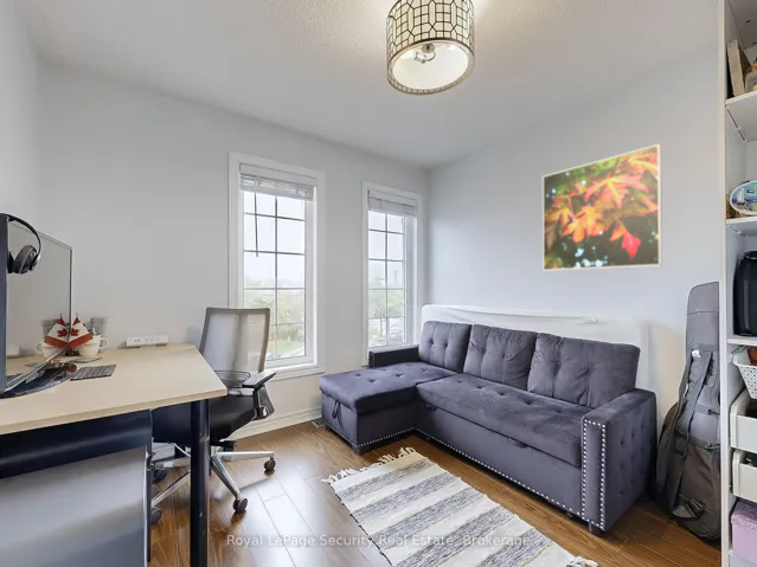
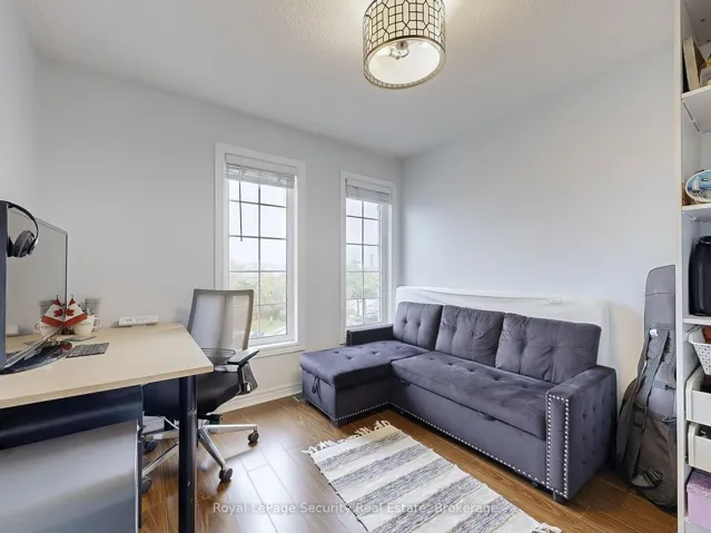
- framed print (595, 214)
